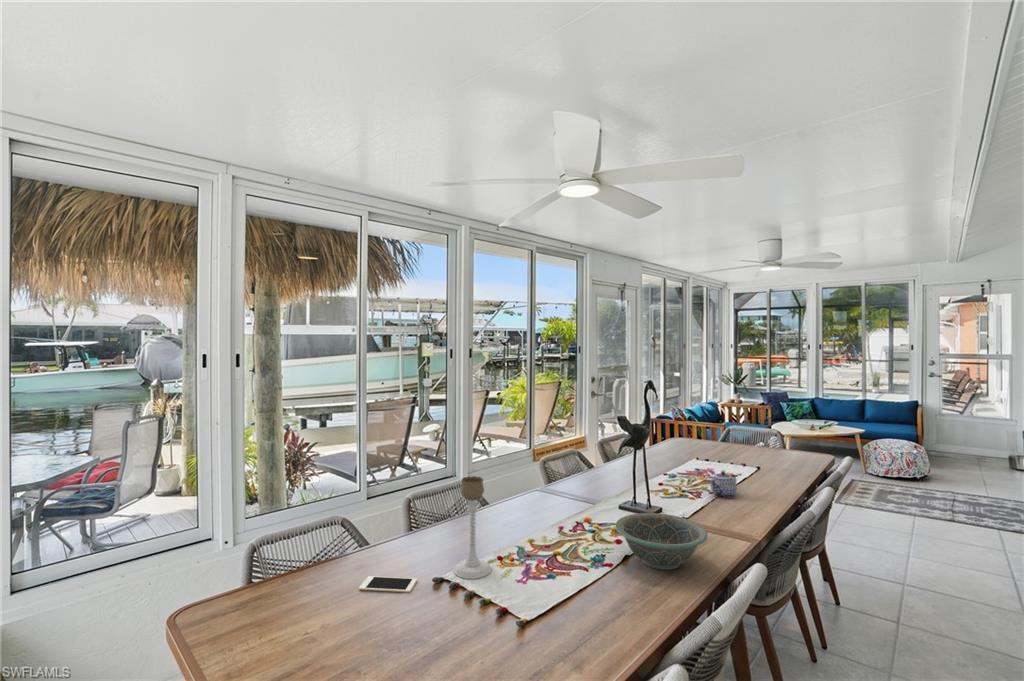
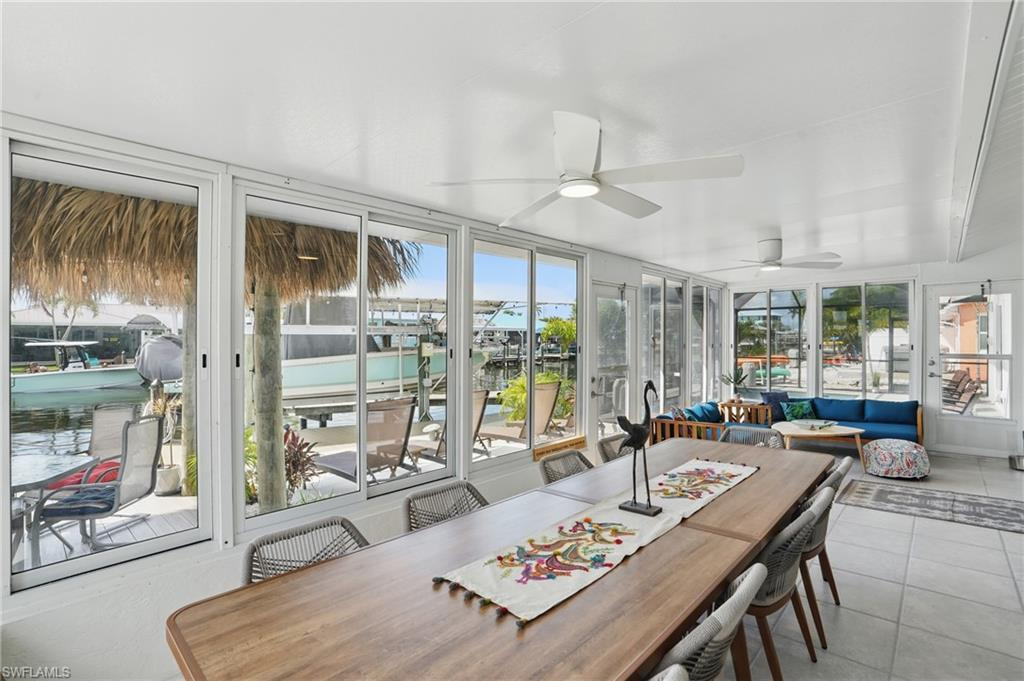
- cell phone (388, 584)
- decorative bowl (660, 544)
- candle holder (472, 524)
- teapot (723, 483)
